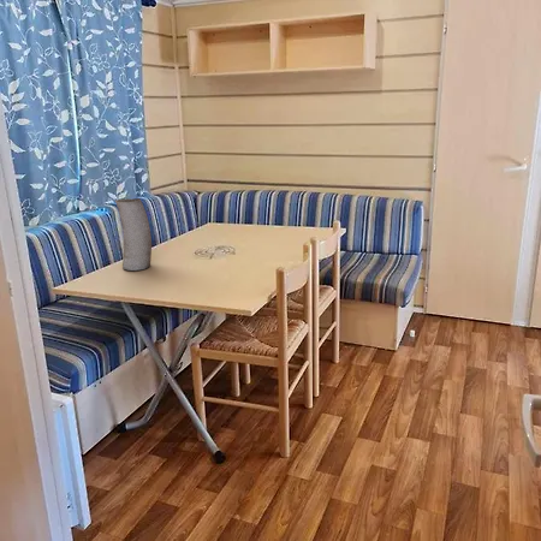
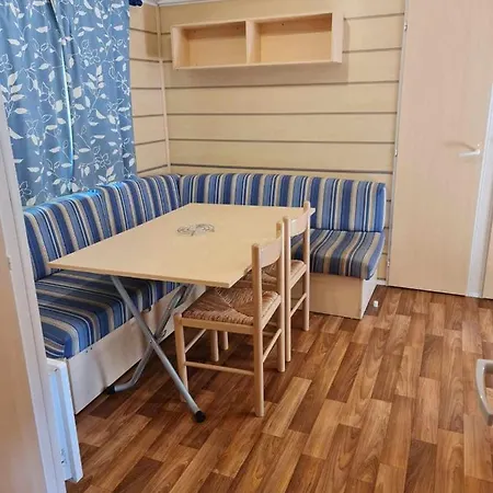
- vase (135, 233)
